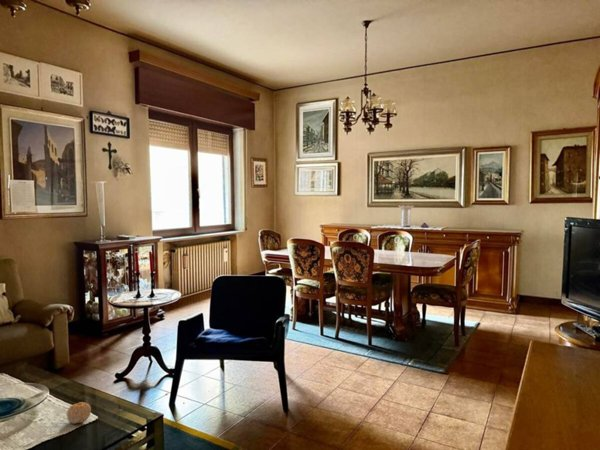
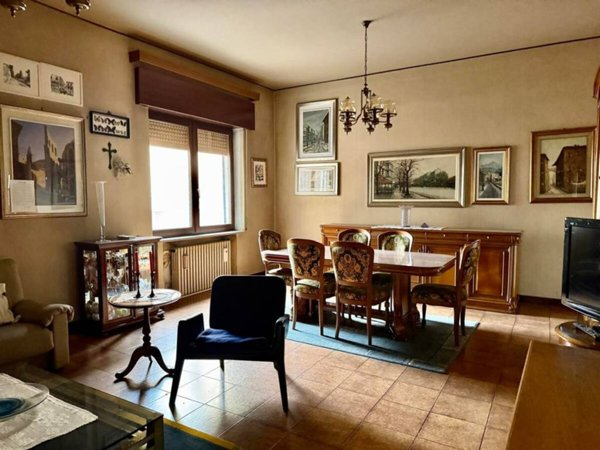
- fruit (79, 412)
